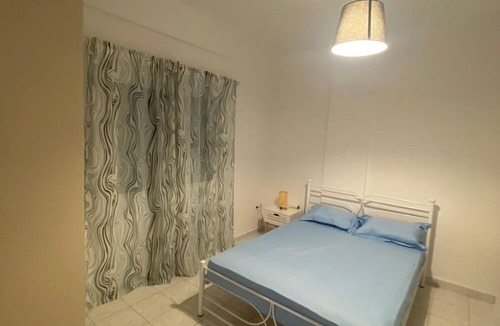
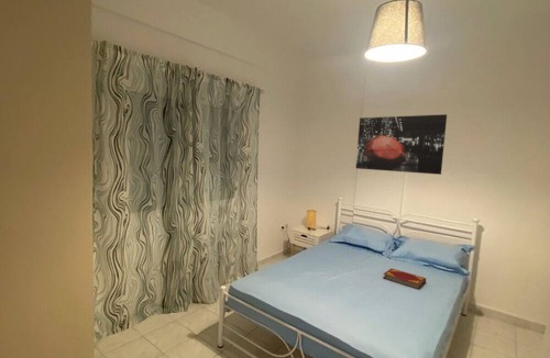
+ hardback book (404, 278)
+ wall art (397, 144)
